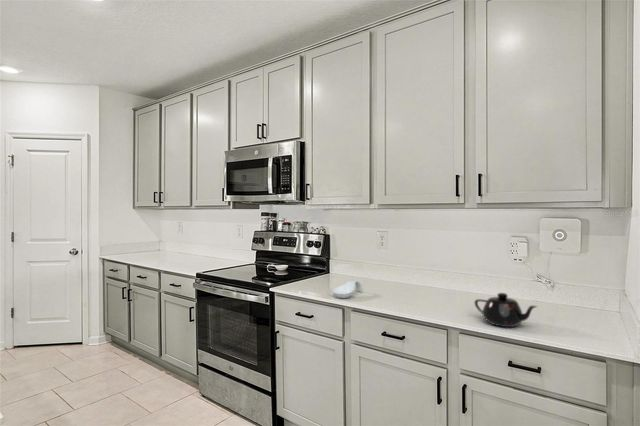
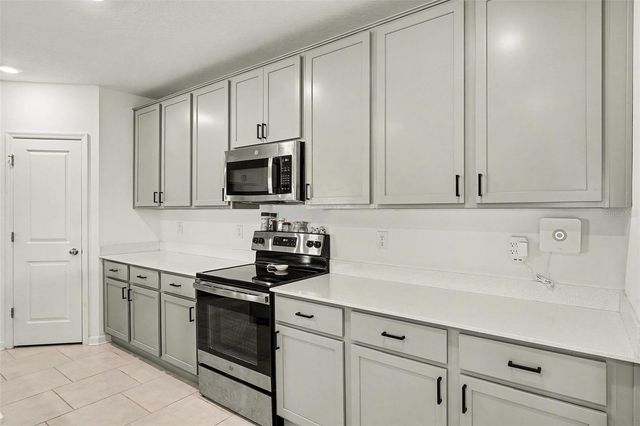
- teapot (504, 308)
- spoon rest (348, 288)
